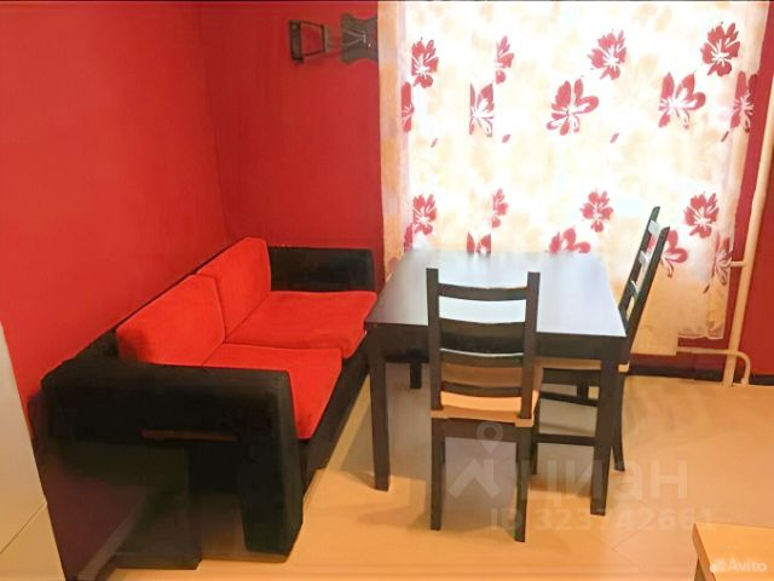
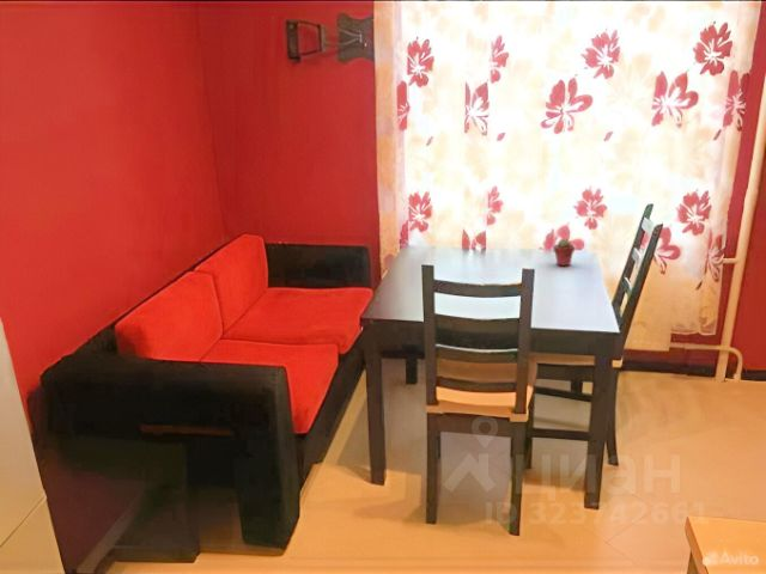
+ potted succulent (564, 251)
